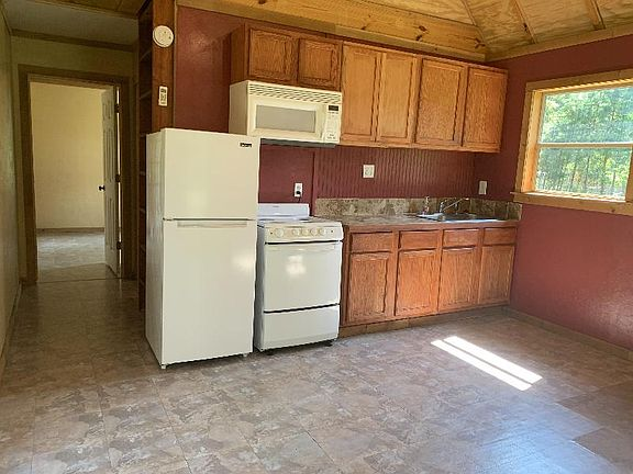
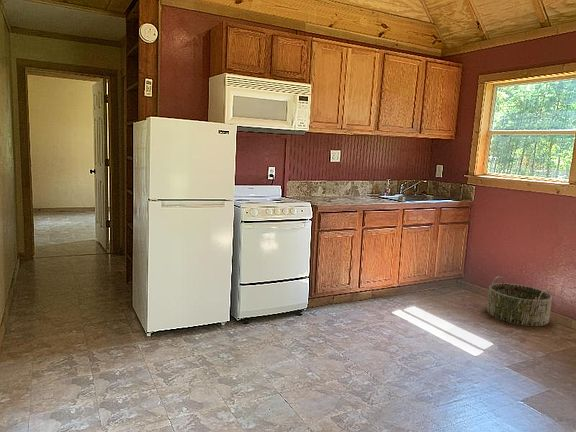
+ basket (518, 299)
